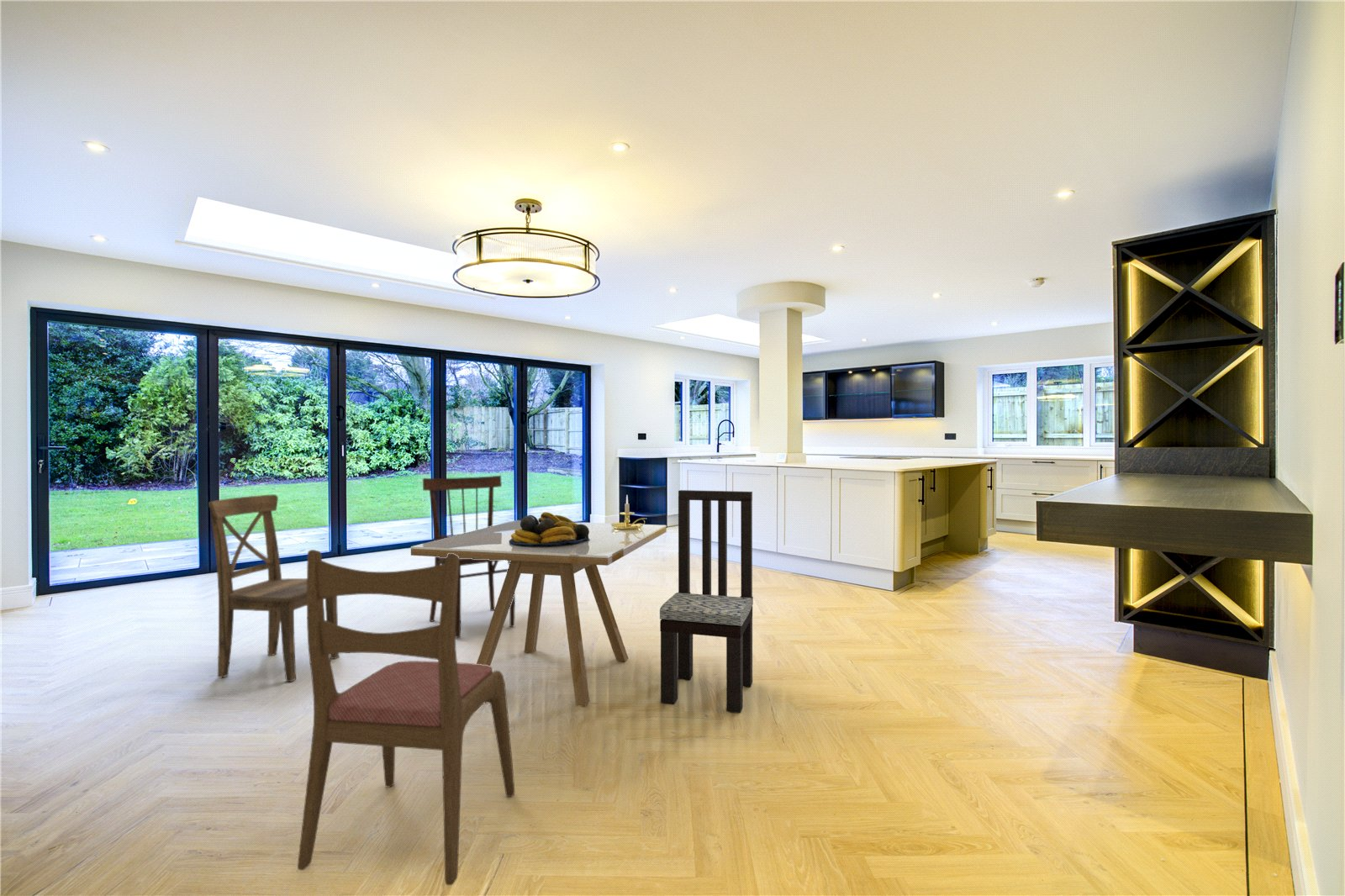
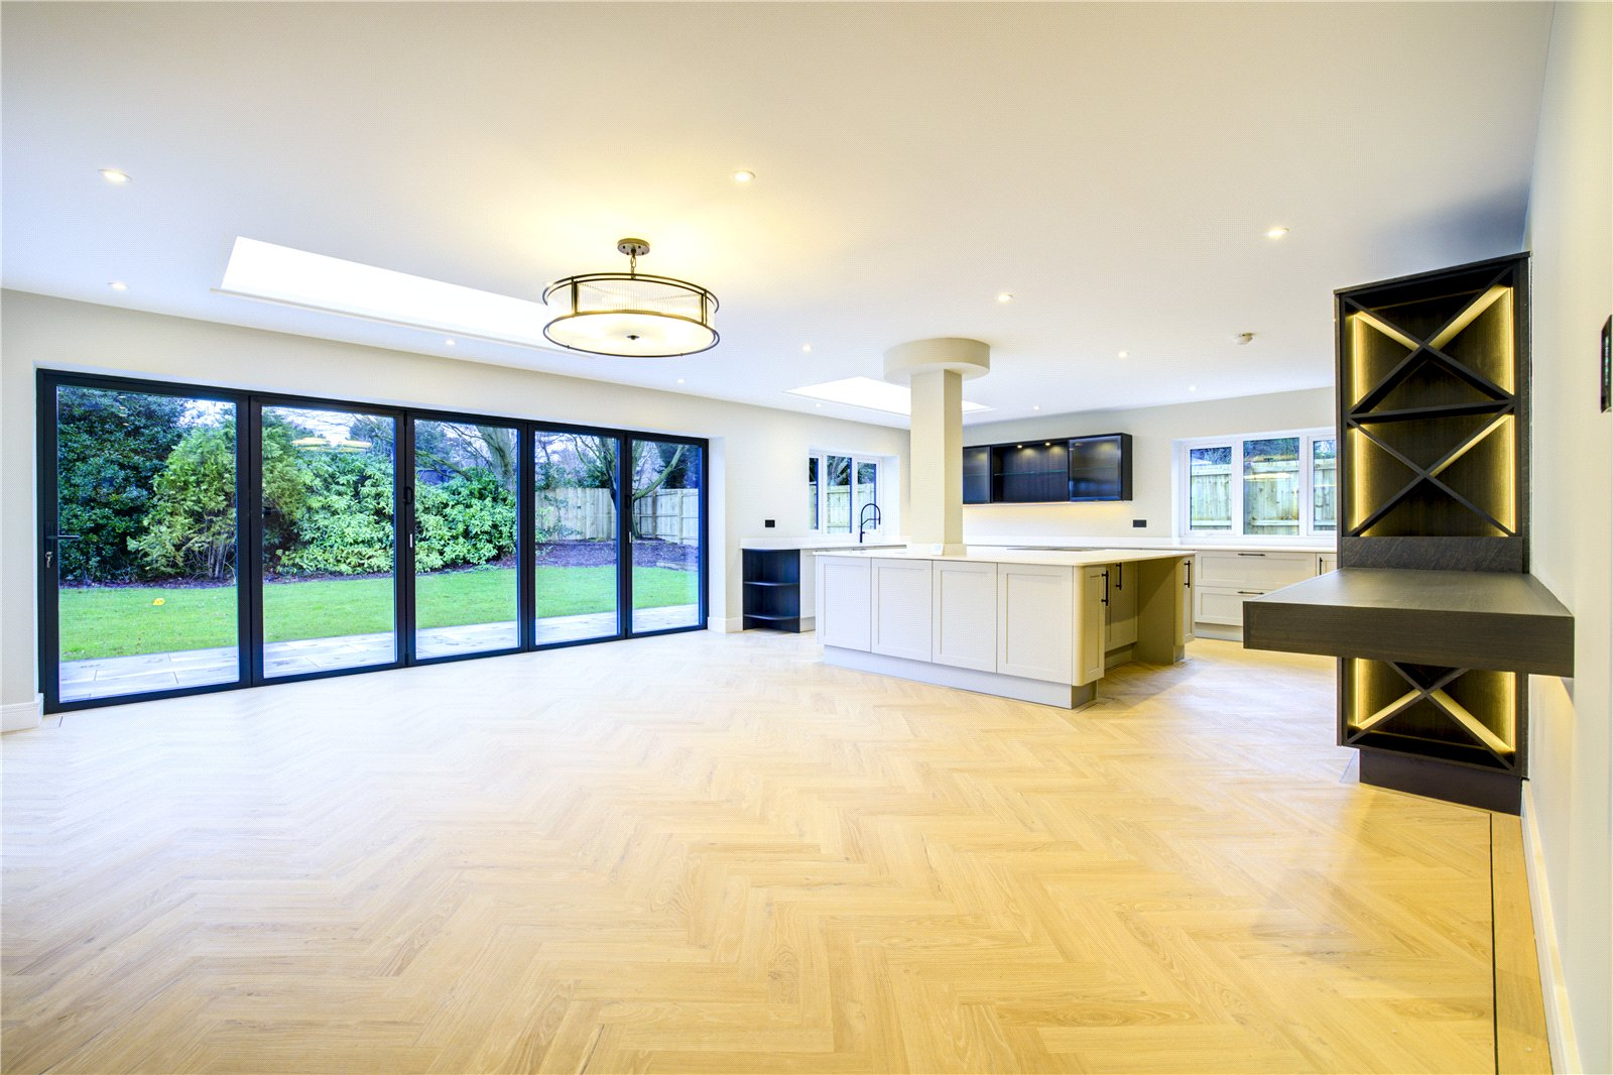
- candle holder (629, 512)
- dining chair (415, 684)
- fruit bowl (549, 526)
- dining chair (472, 558)
- dining chair (277, 582)
- dining chair (708, 593)
- dining table (563, 602)
